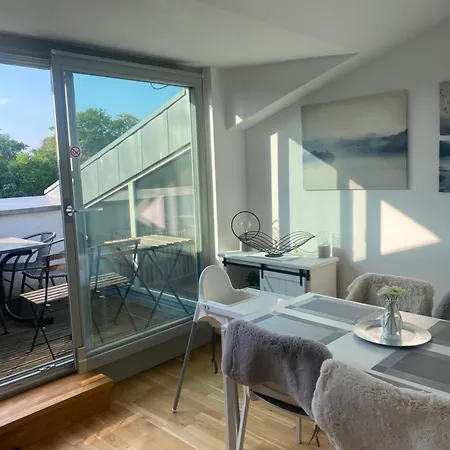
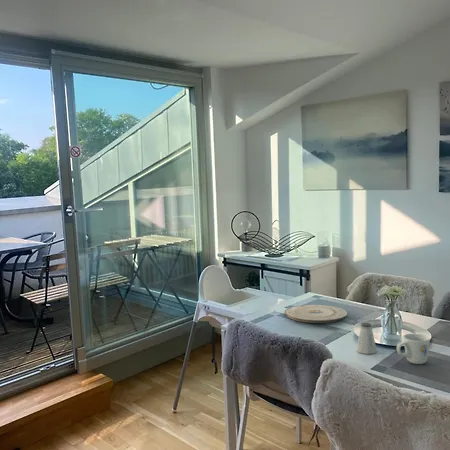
+ saltshaker (366, 337)
+ mug (412, 350)
+ plate (315, 313)
